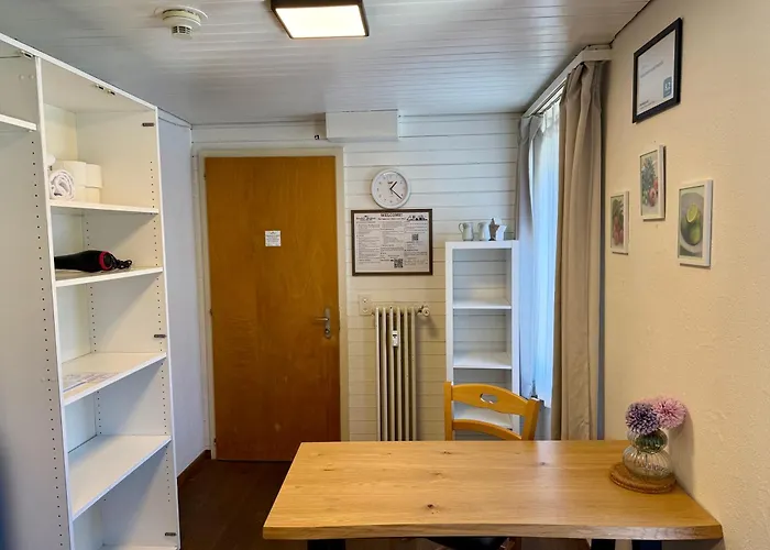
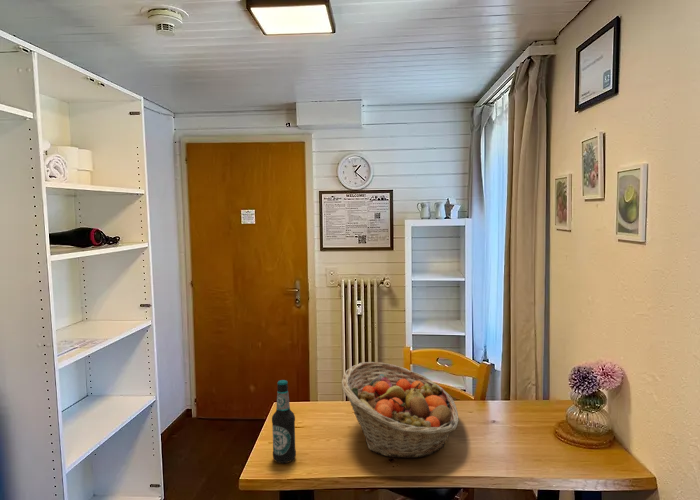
+ bottle (283, 420)
+ fruit basket (400, 404)
